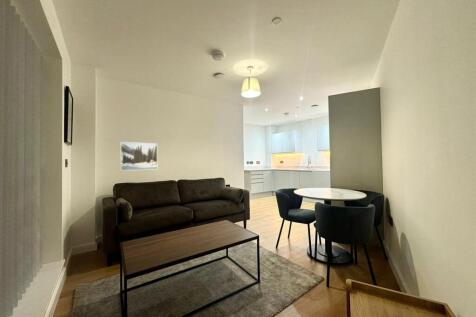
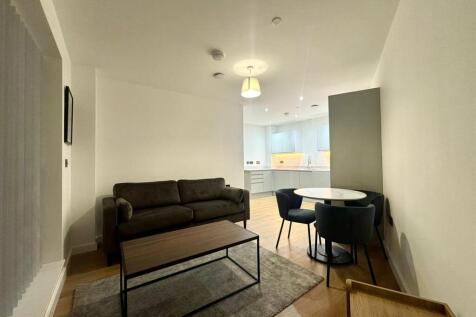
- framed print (139, 156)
